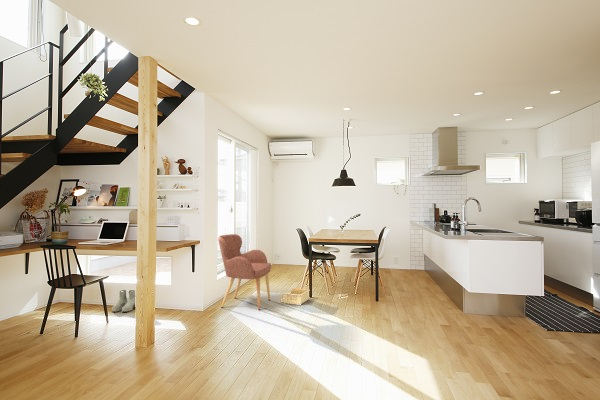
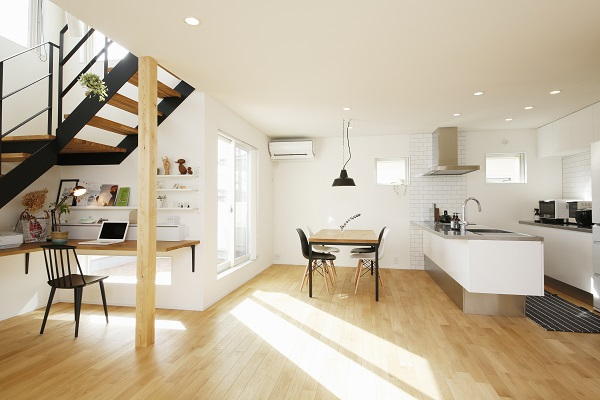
- storage bin (295, 296)
- armchair (243, 269)
- boots (125, 300)
